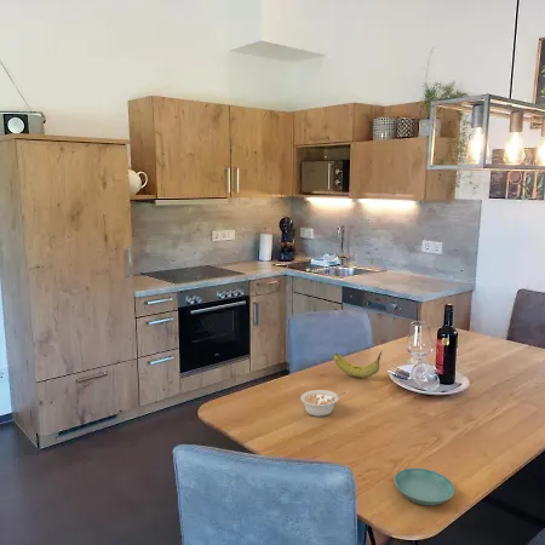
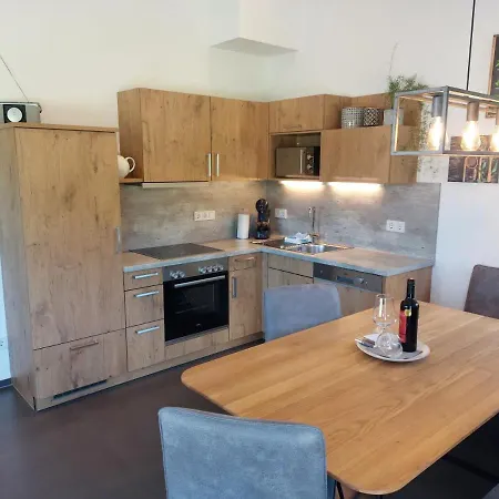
- legume (320, 402)
- fruit (355, 365)
- saucer (423, 488)
